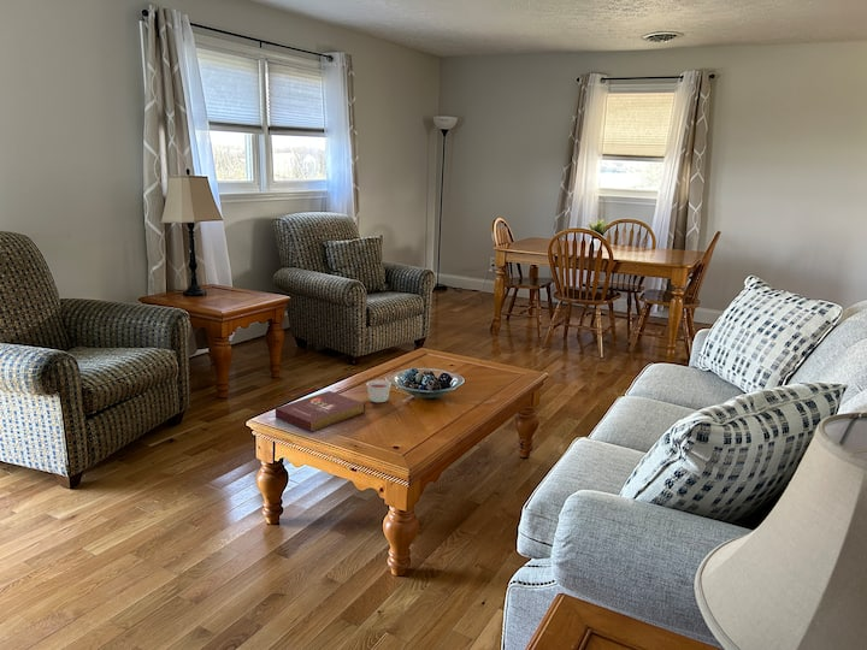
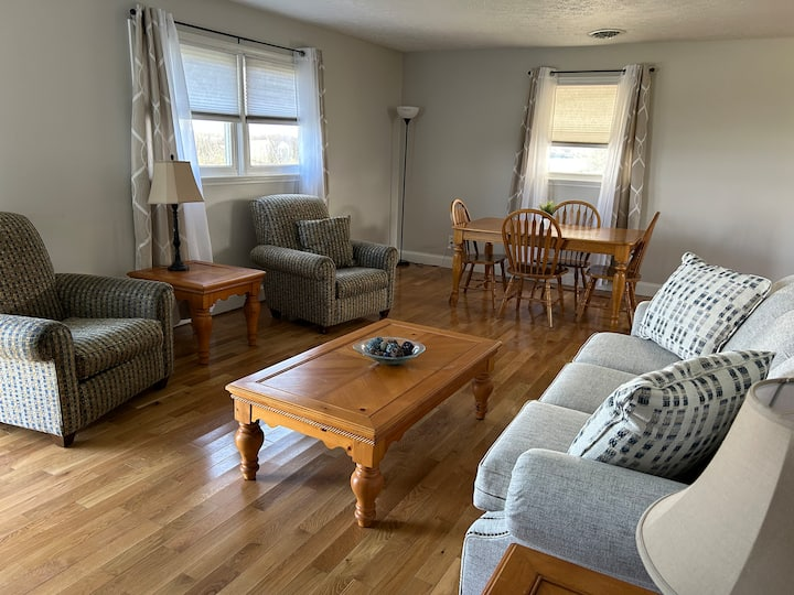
- book (320, 409)
- candle (378, 391)
